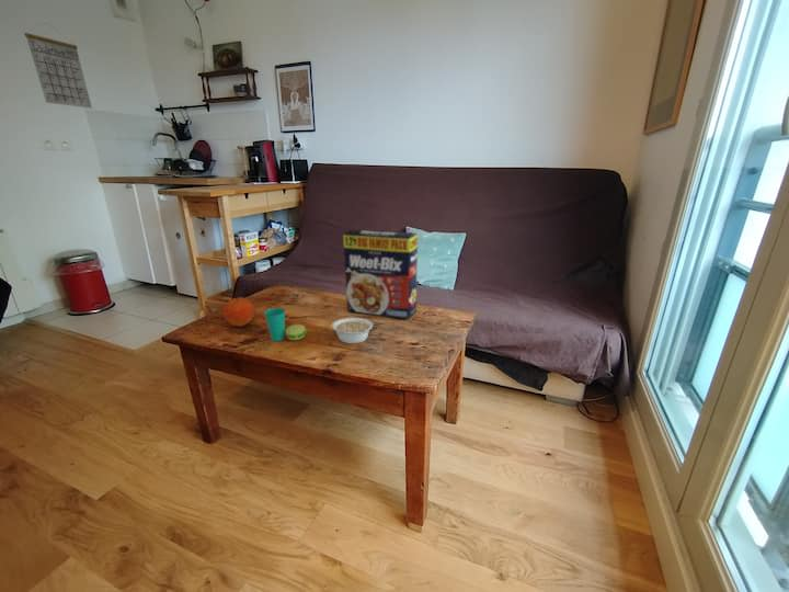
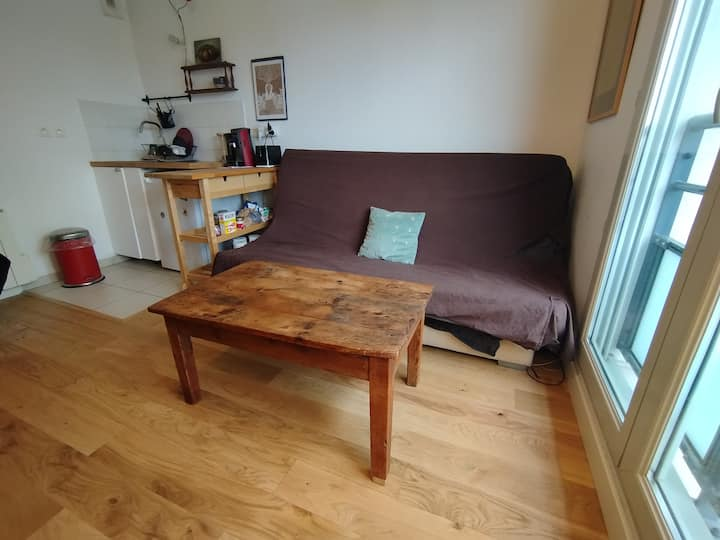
- calendar (58, 65)
- legume (354, 330)
- cup (284, 325)
- fruit (239, 311)
- cereal box (381, 272)
